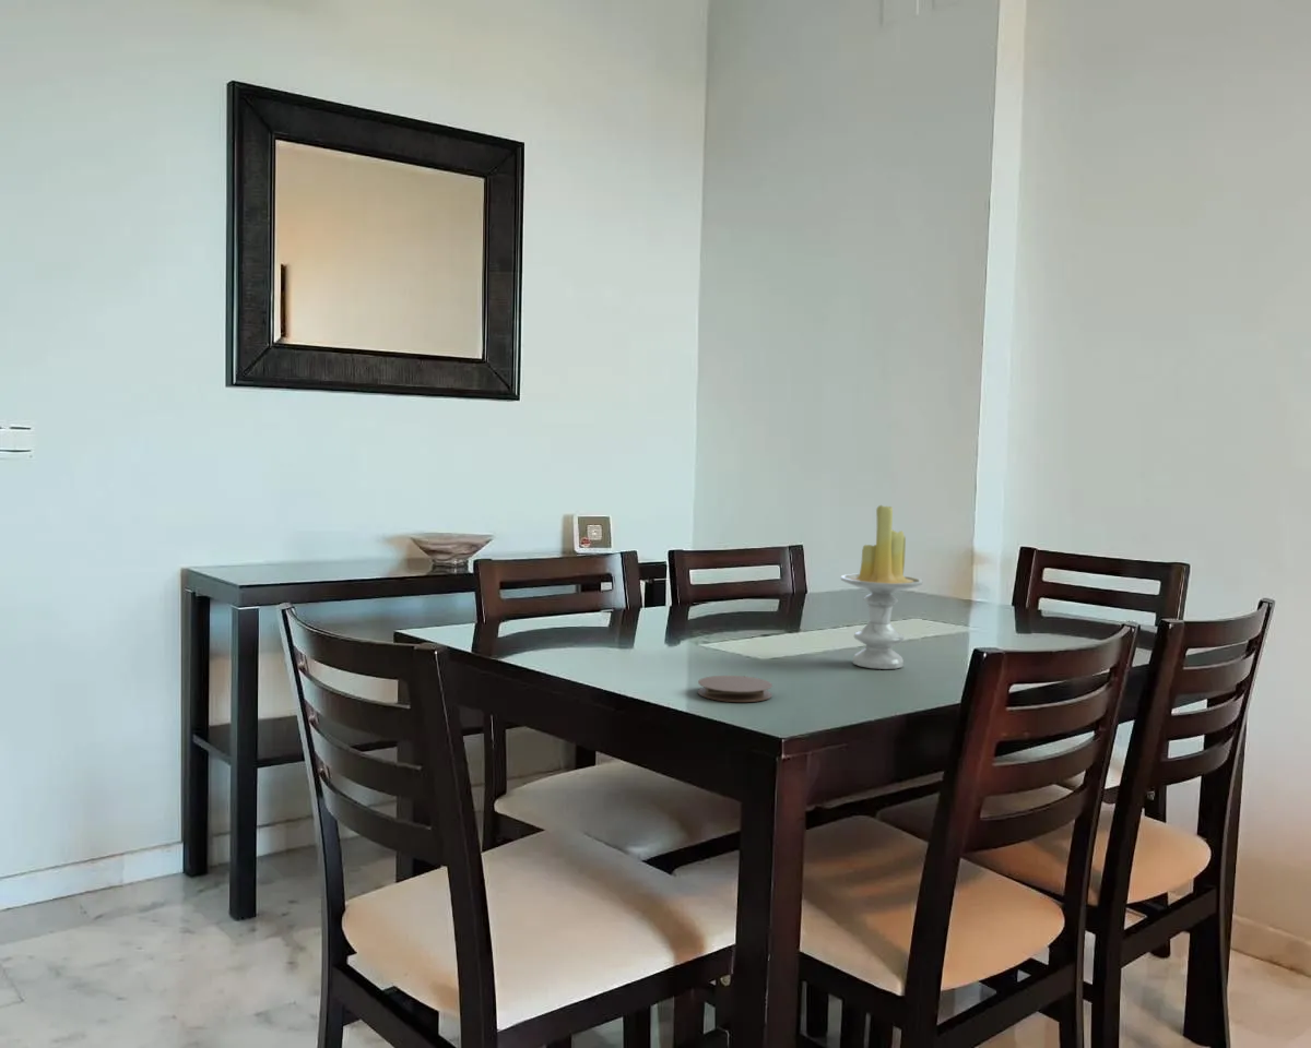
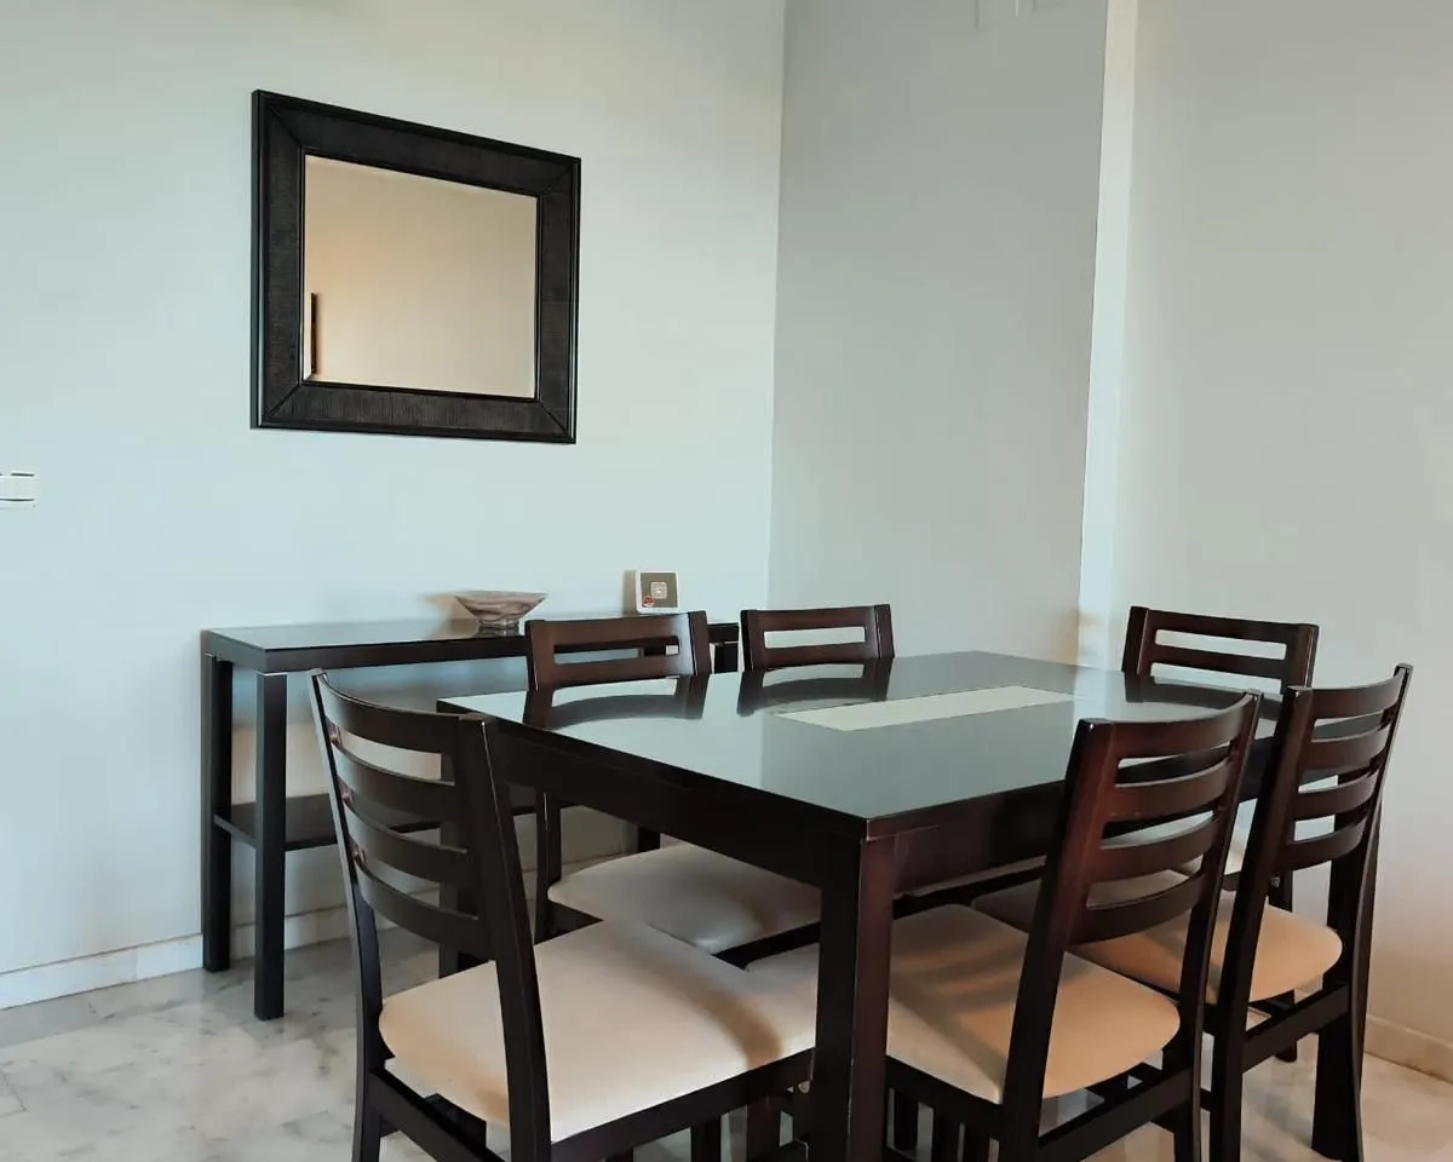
- candle (881, 584)
- coaster (734, 688)
